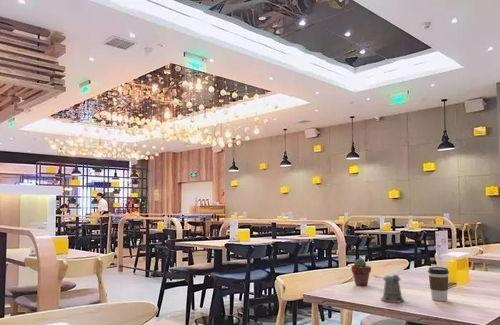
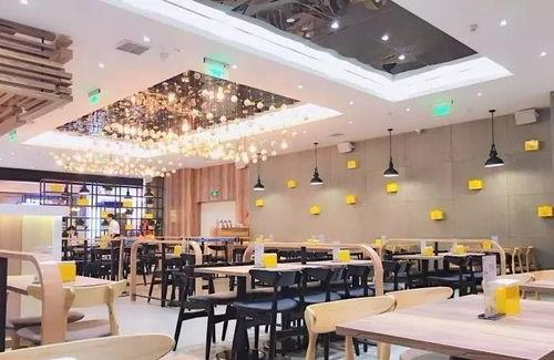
- pepper shaker (390, 286)
- coffee cup (438, 283)
- potted succulent (361, 271)
